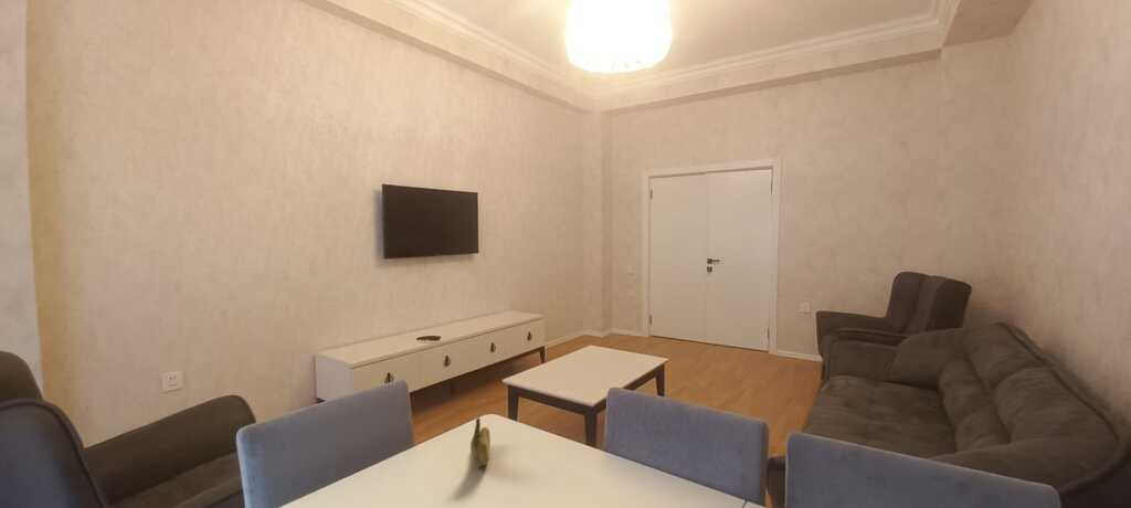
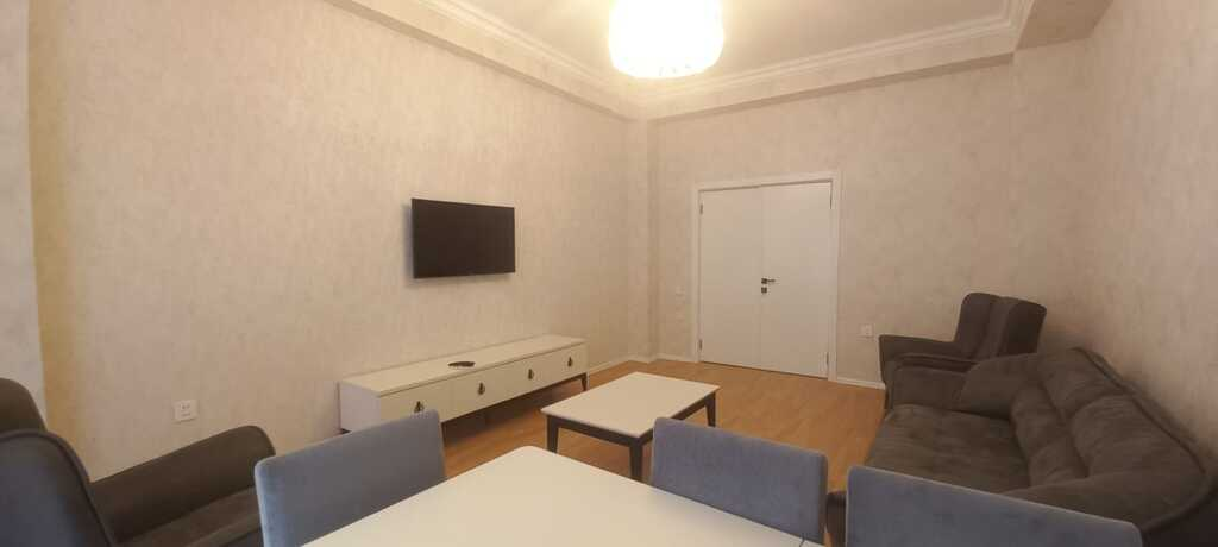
- fruit (482, 434)
